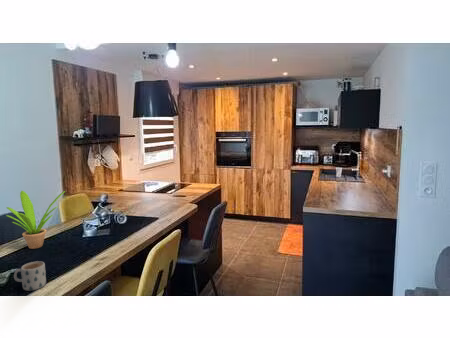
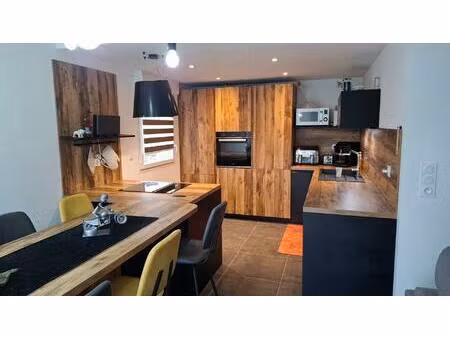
- potted plant (34, 220)
- mug (29, 276)
